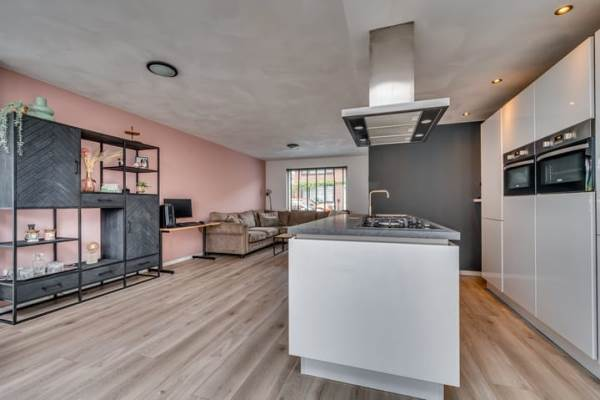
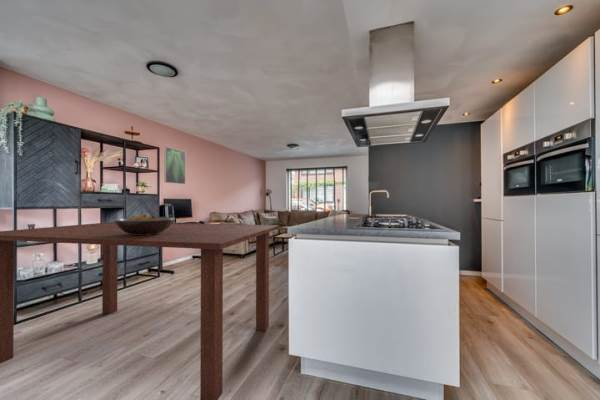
+ dining table (116, 285)
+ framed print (175, 166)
+ fruit bowl (145, 223)
